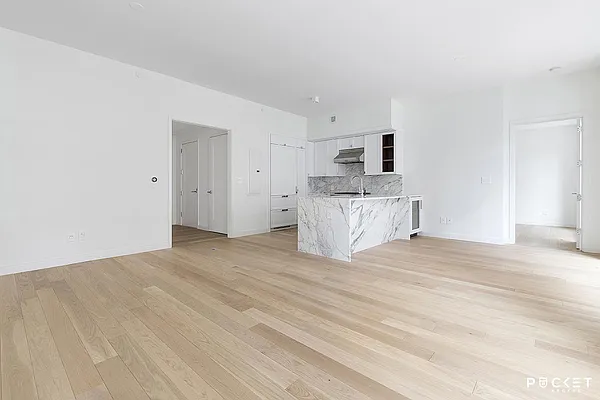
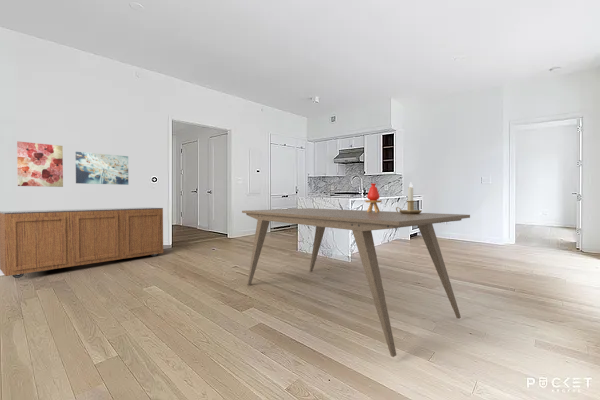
+ wall art (103, 169)
+ wall art (41, 165)
+ vase (373, 197)
+ dining table (318, 250)
+ sideboard (91, 236)
+ candlestick (408, 197)
